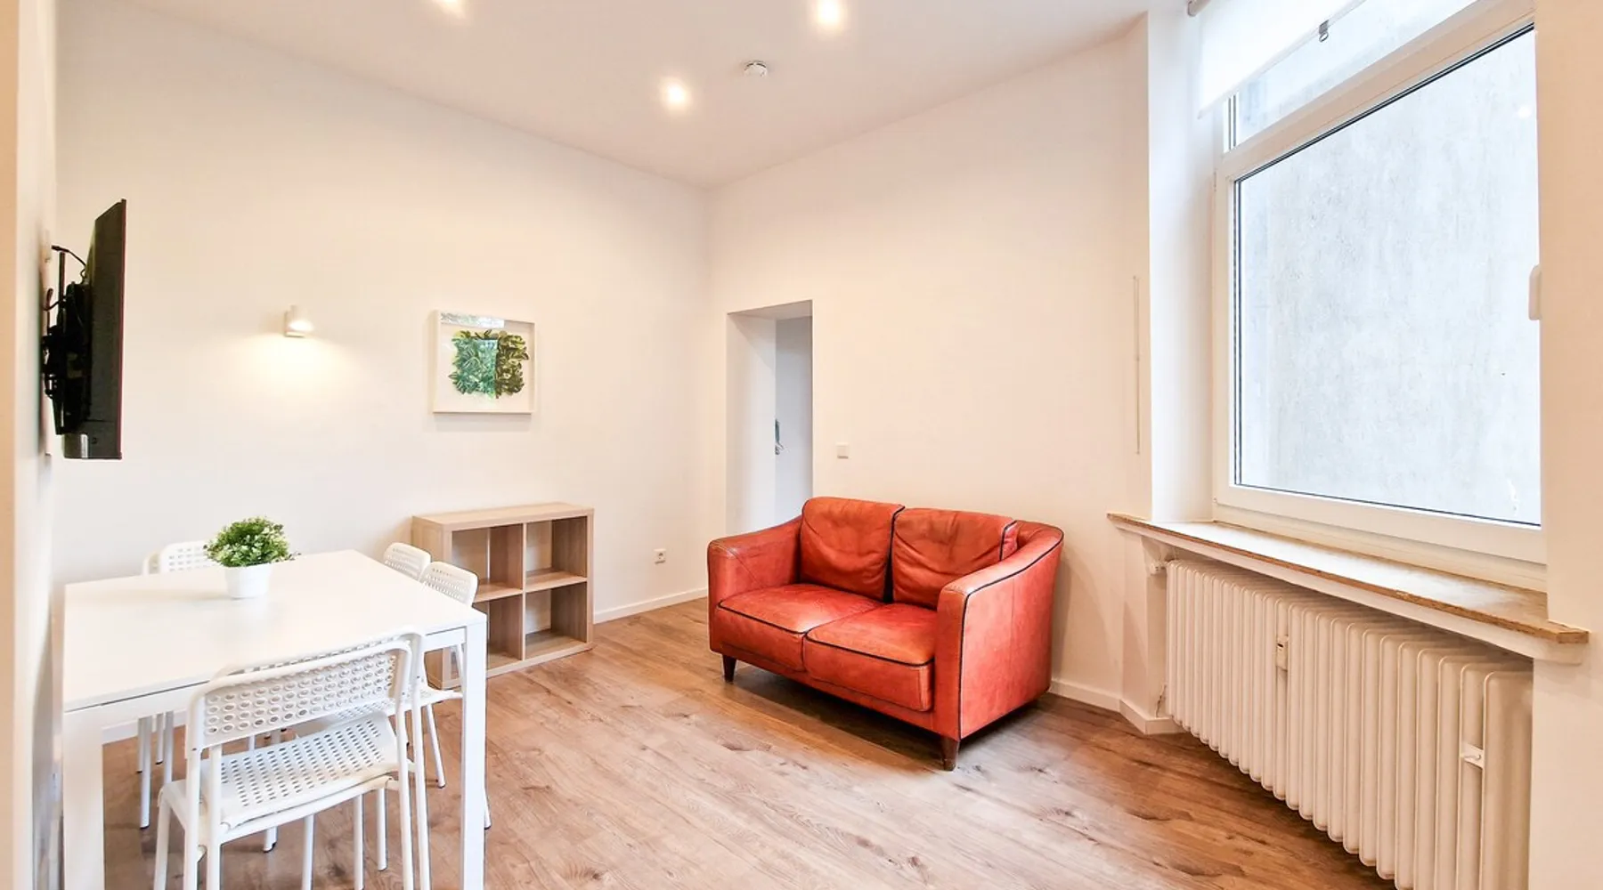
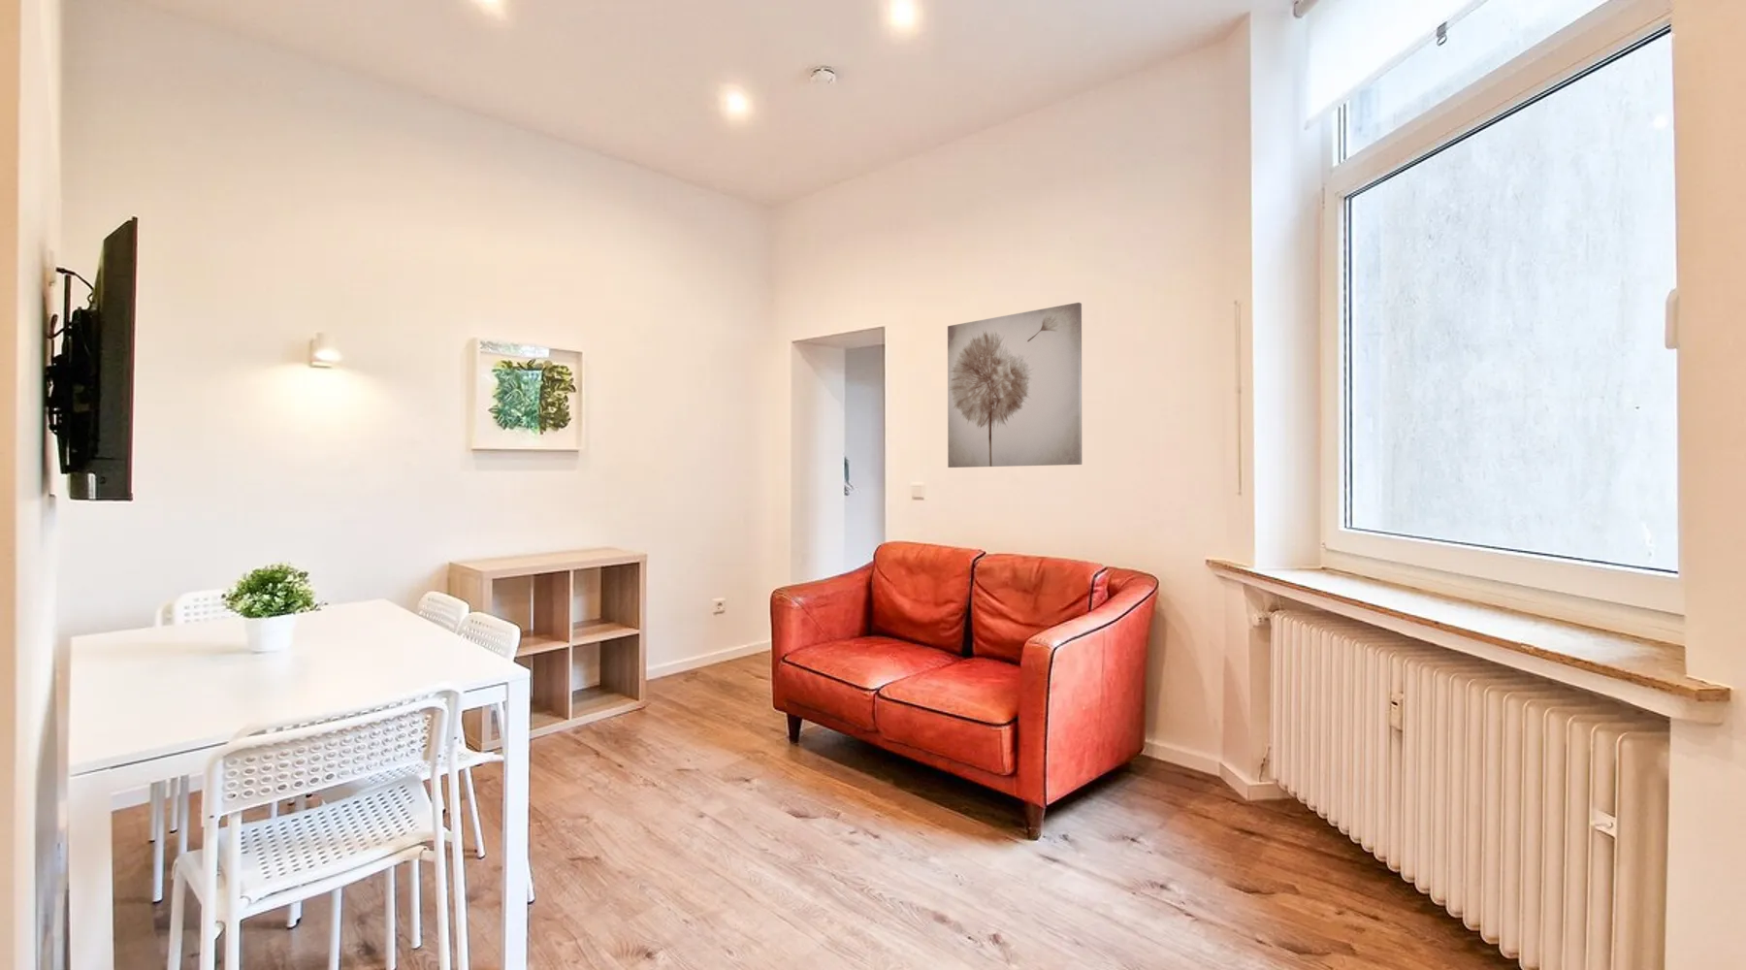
+ wall art (1010, 389)
